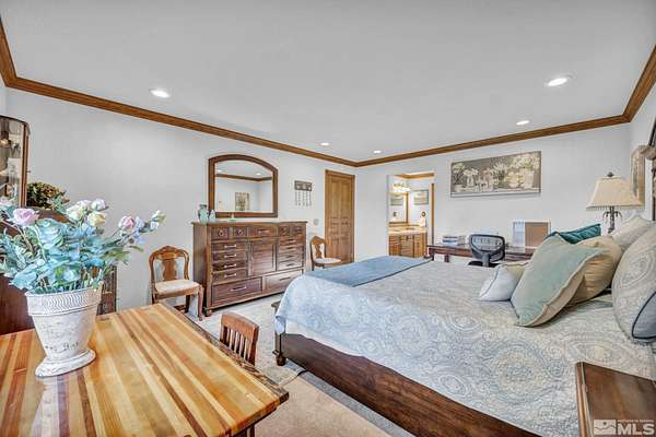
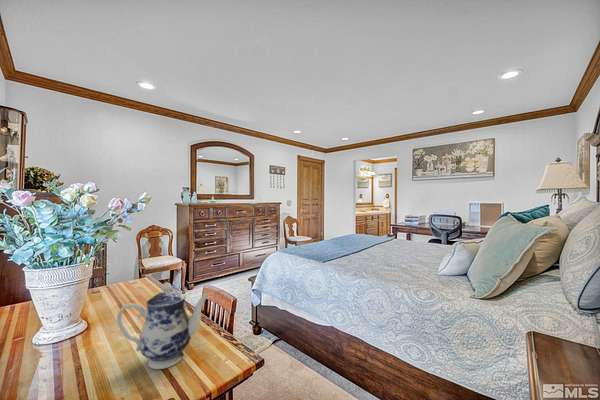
+ teapot (166, 320)
